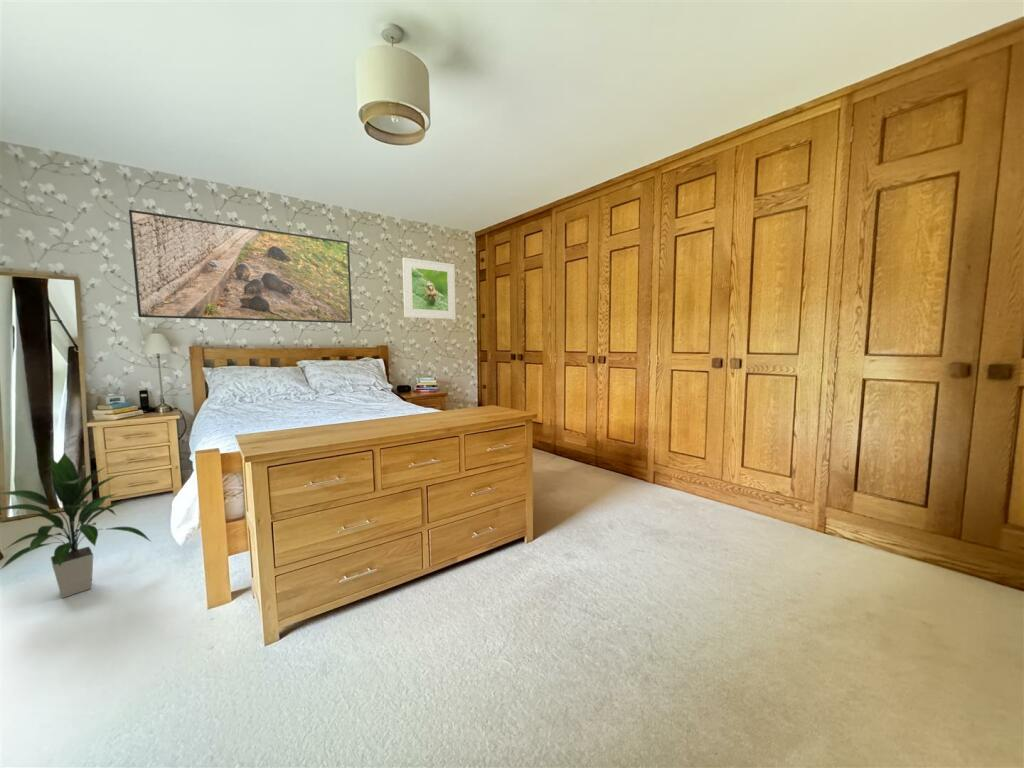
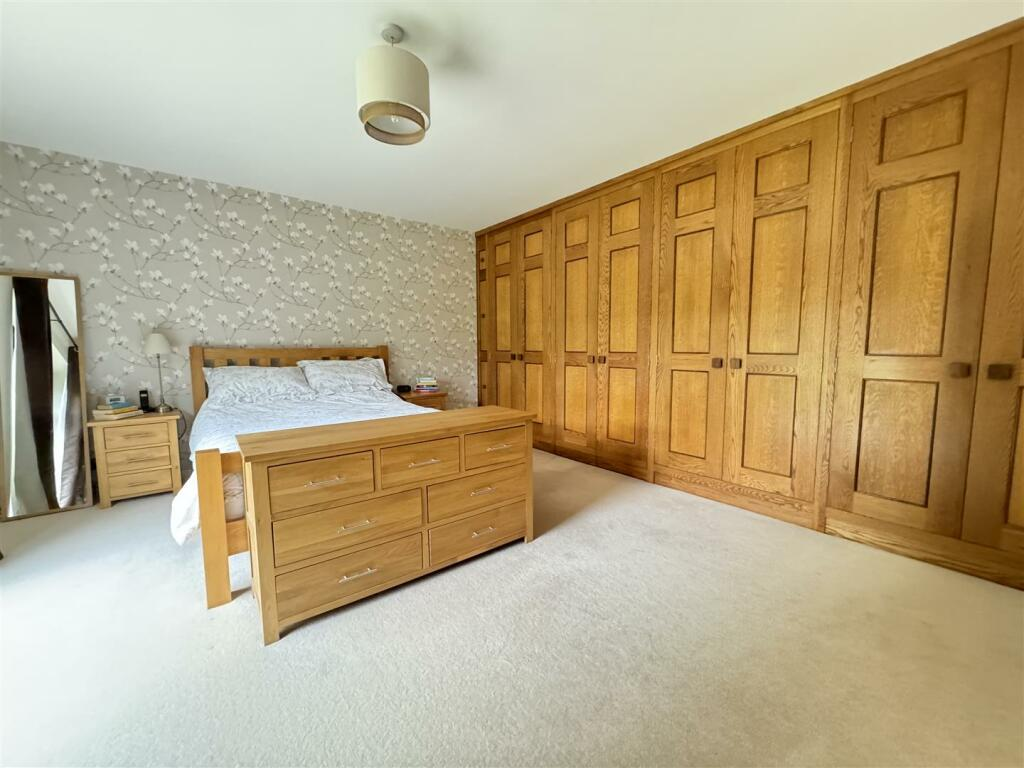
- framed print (256, 274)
- indoor plant (73, 524)
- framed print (430, 289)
